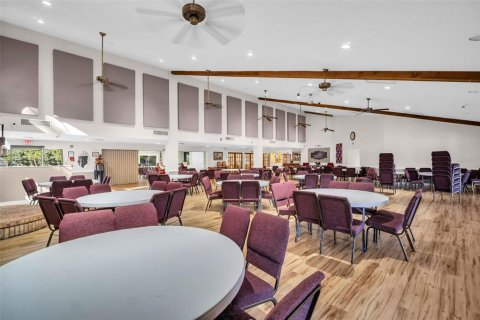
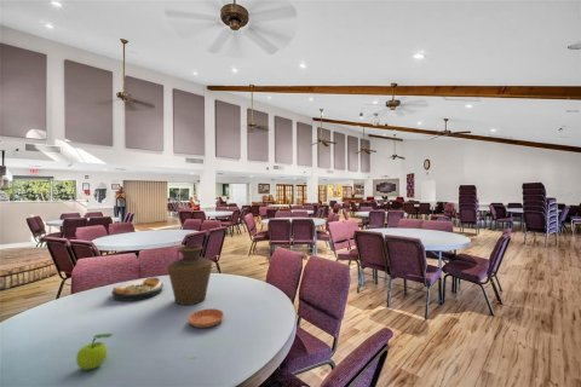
+ saucer (206, 318)
+ vase (190, 273)
+ plate (138, 287)
+ fruit (97, 350)
